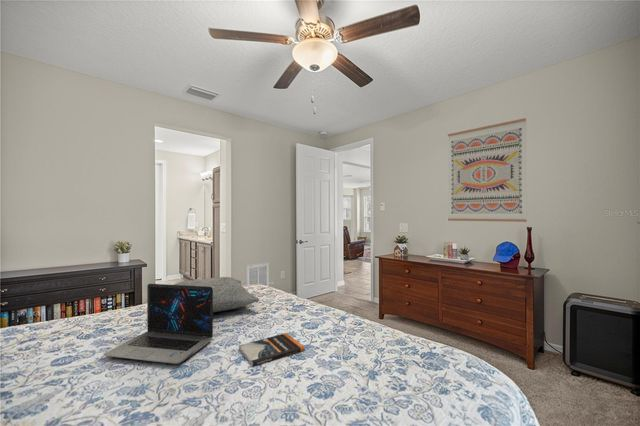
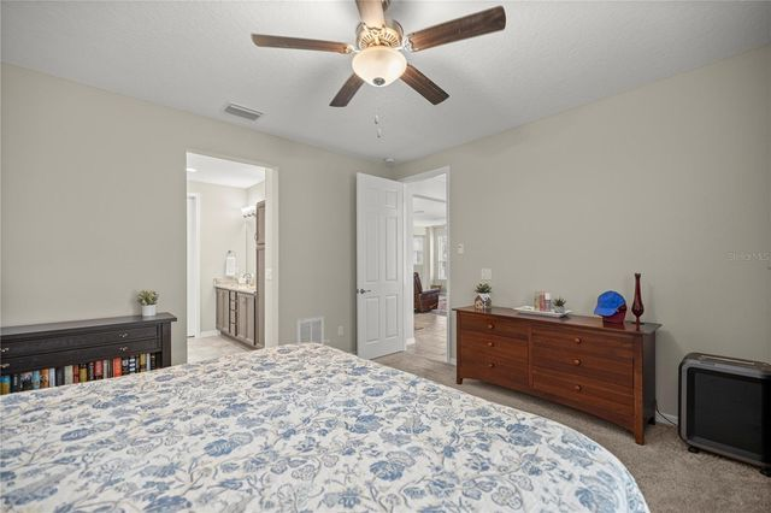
- wall art (483, 174)
- pillow (213, 294)
- book (271, 348)
- laptop (161, 320)
